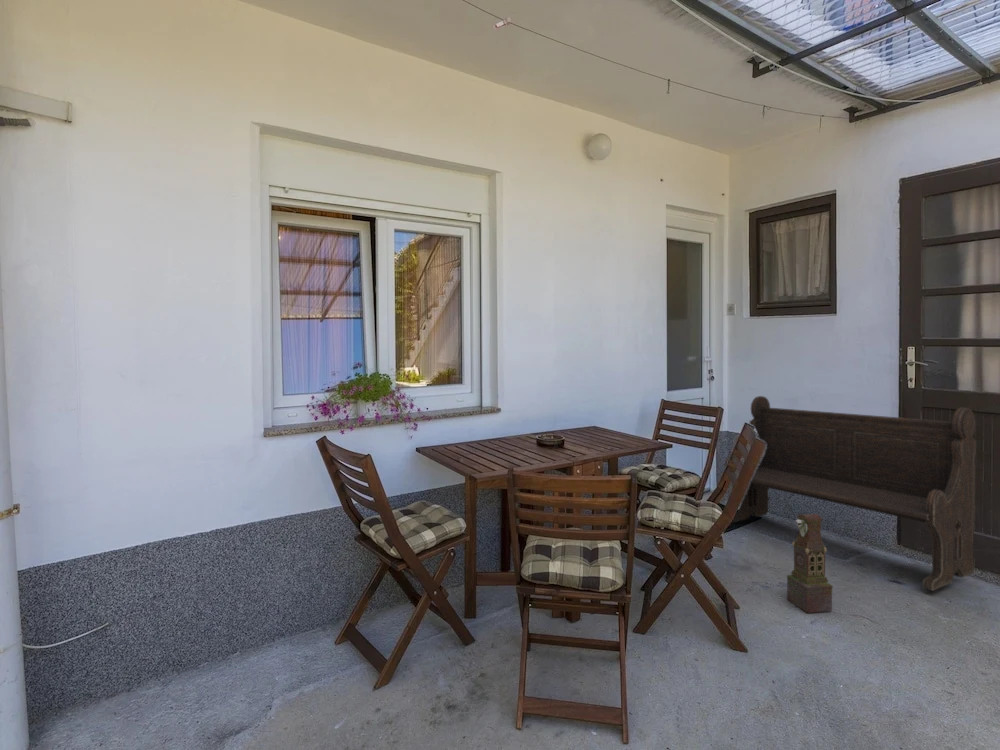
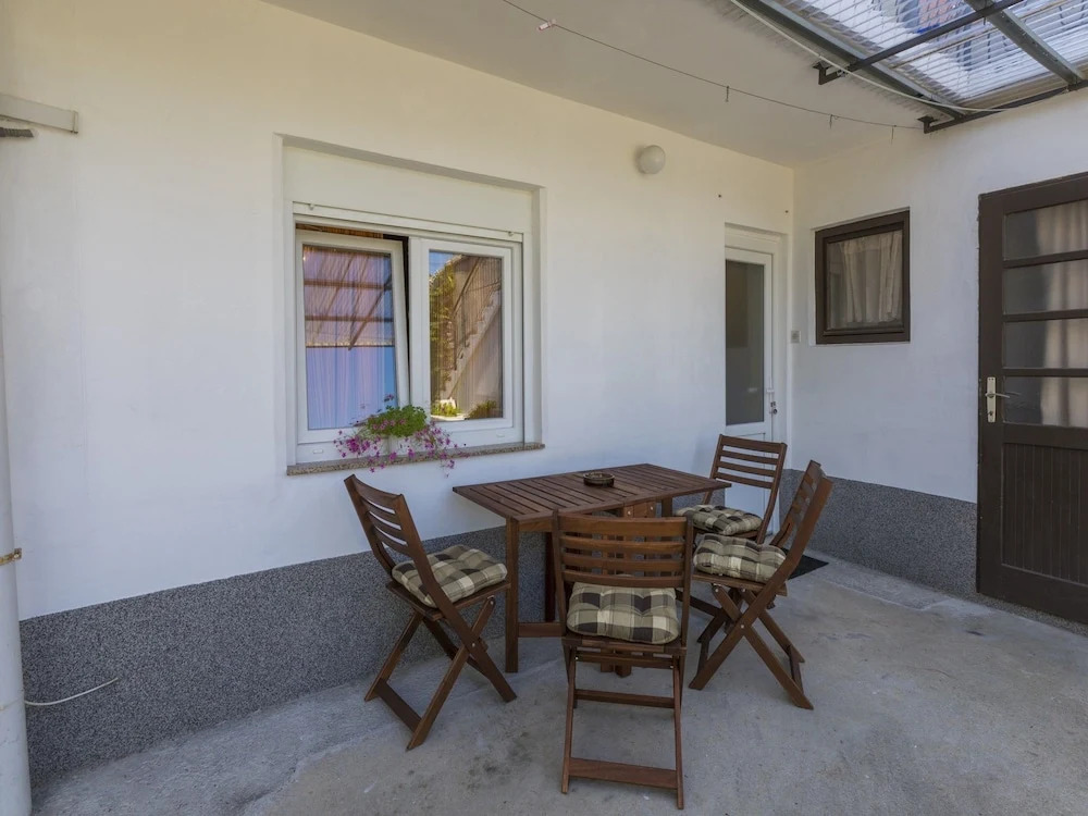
- clock tower (808, 560)
- bench (832, 474)
